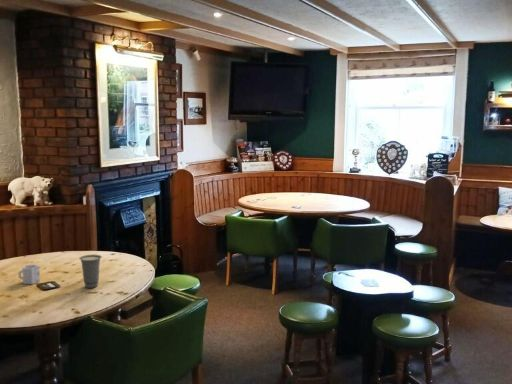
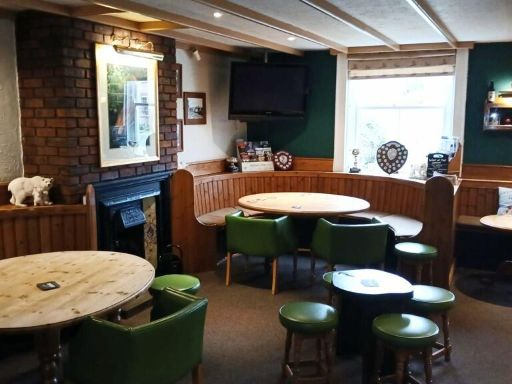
- cup (29, 274)
- cup (91, 271)
